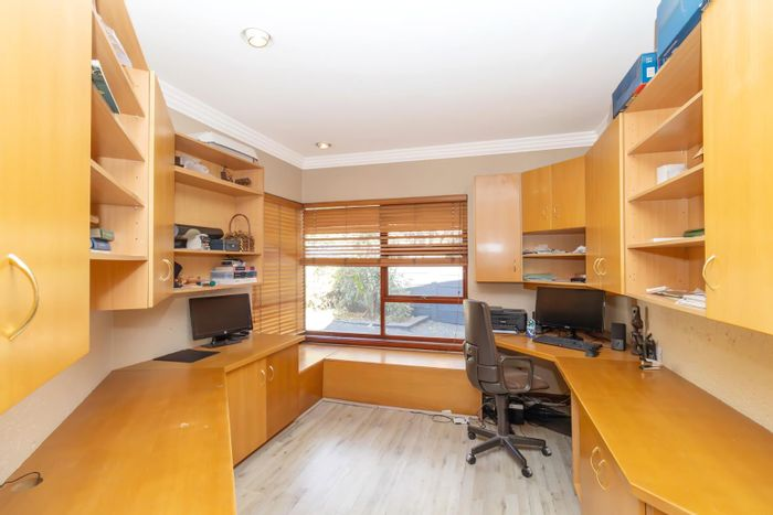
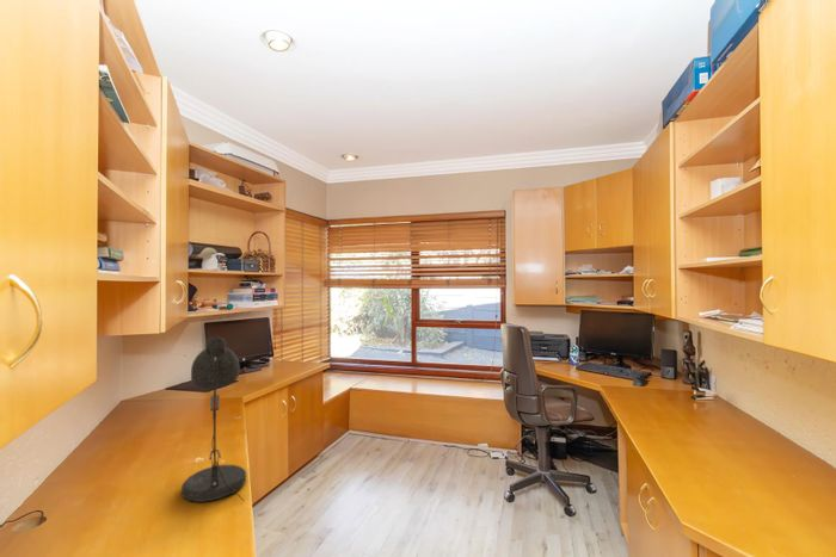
+ desk lamp (214, 409)
